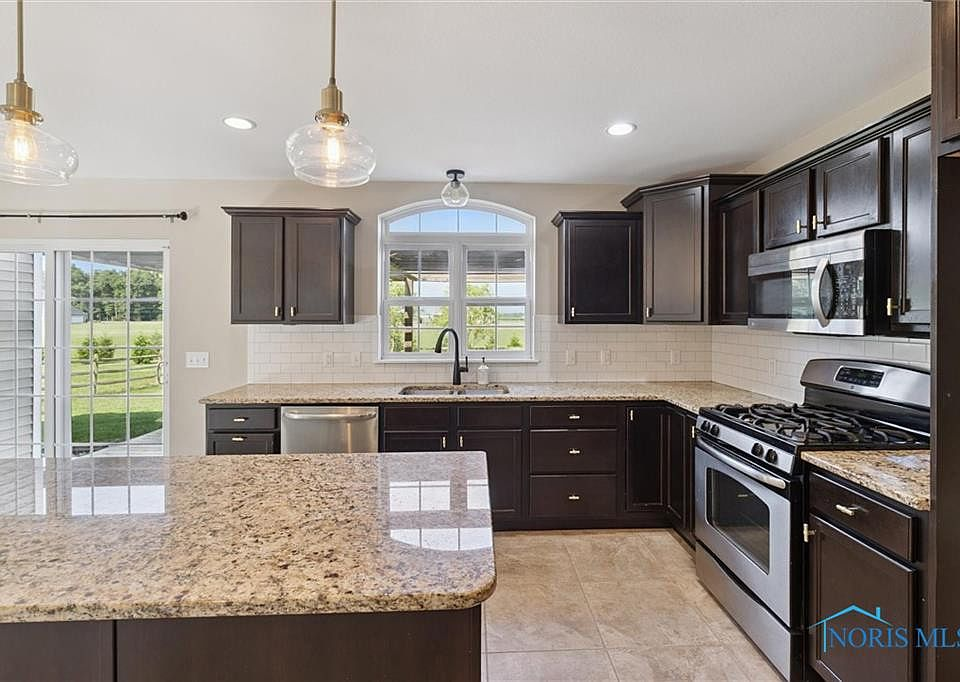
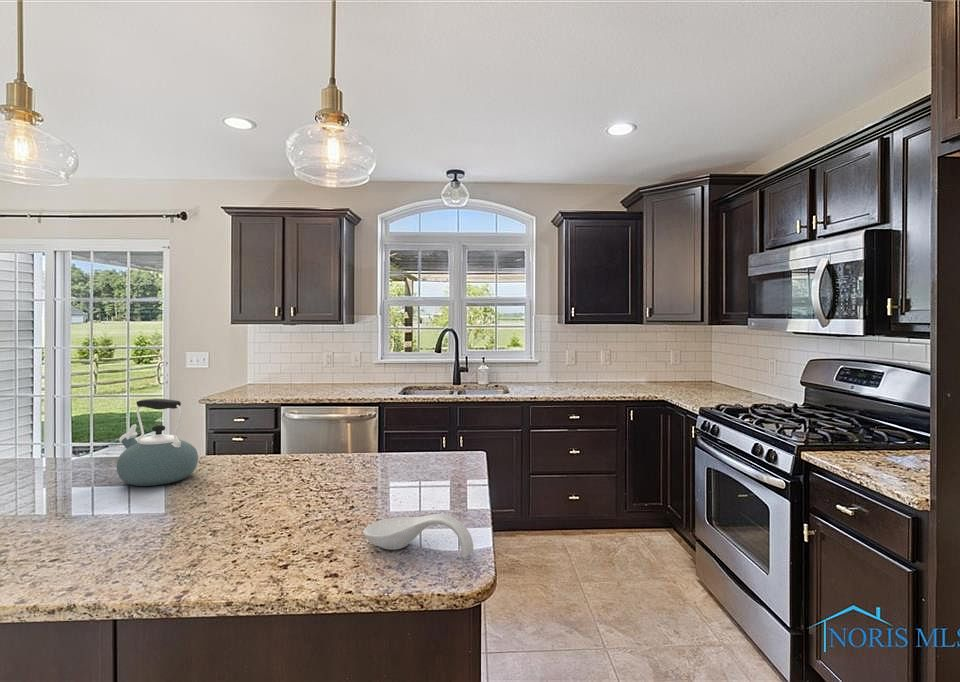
+ spoon rest (417, 530)
+ kettle (153, 438)
